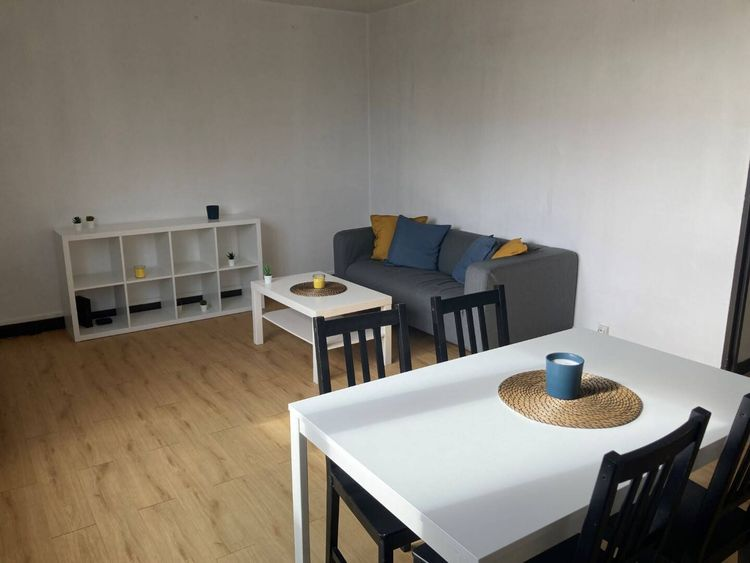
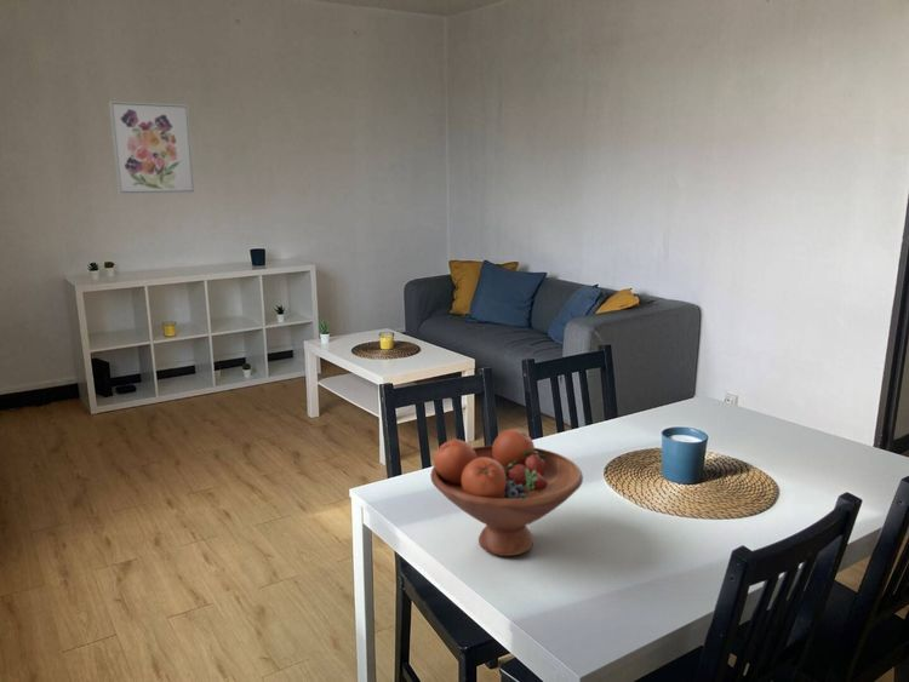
+ wall art (153, 149)
+ fruit bowl (505, 493)
